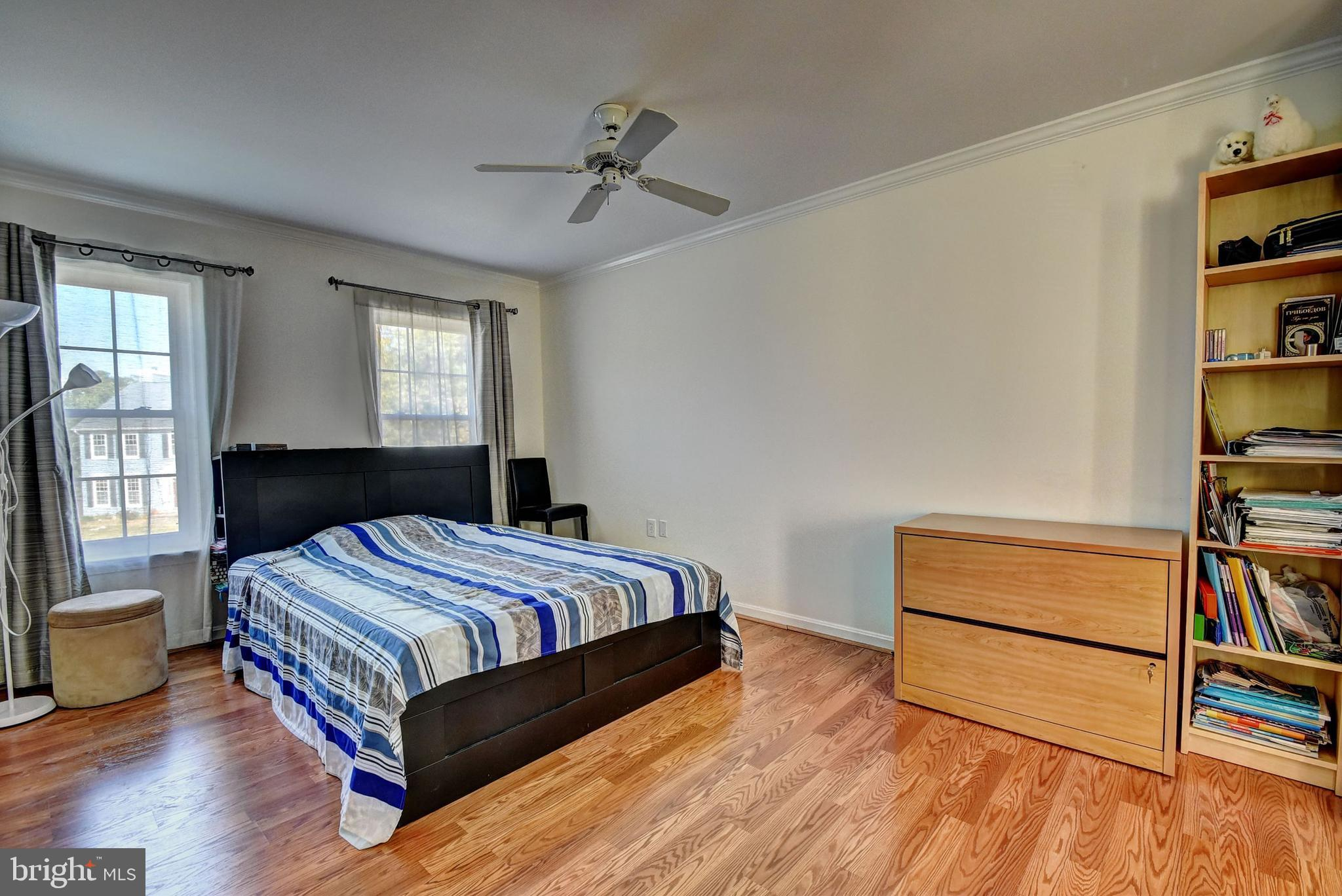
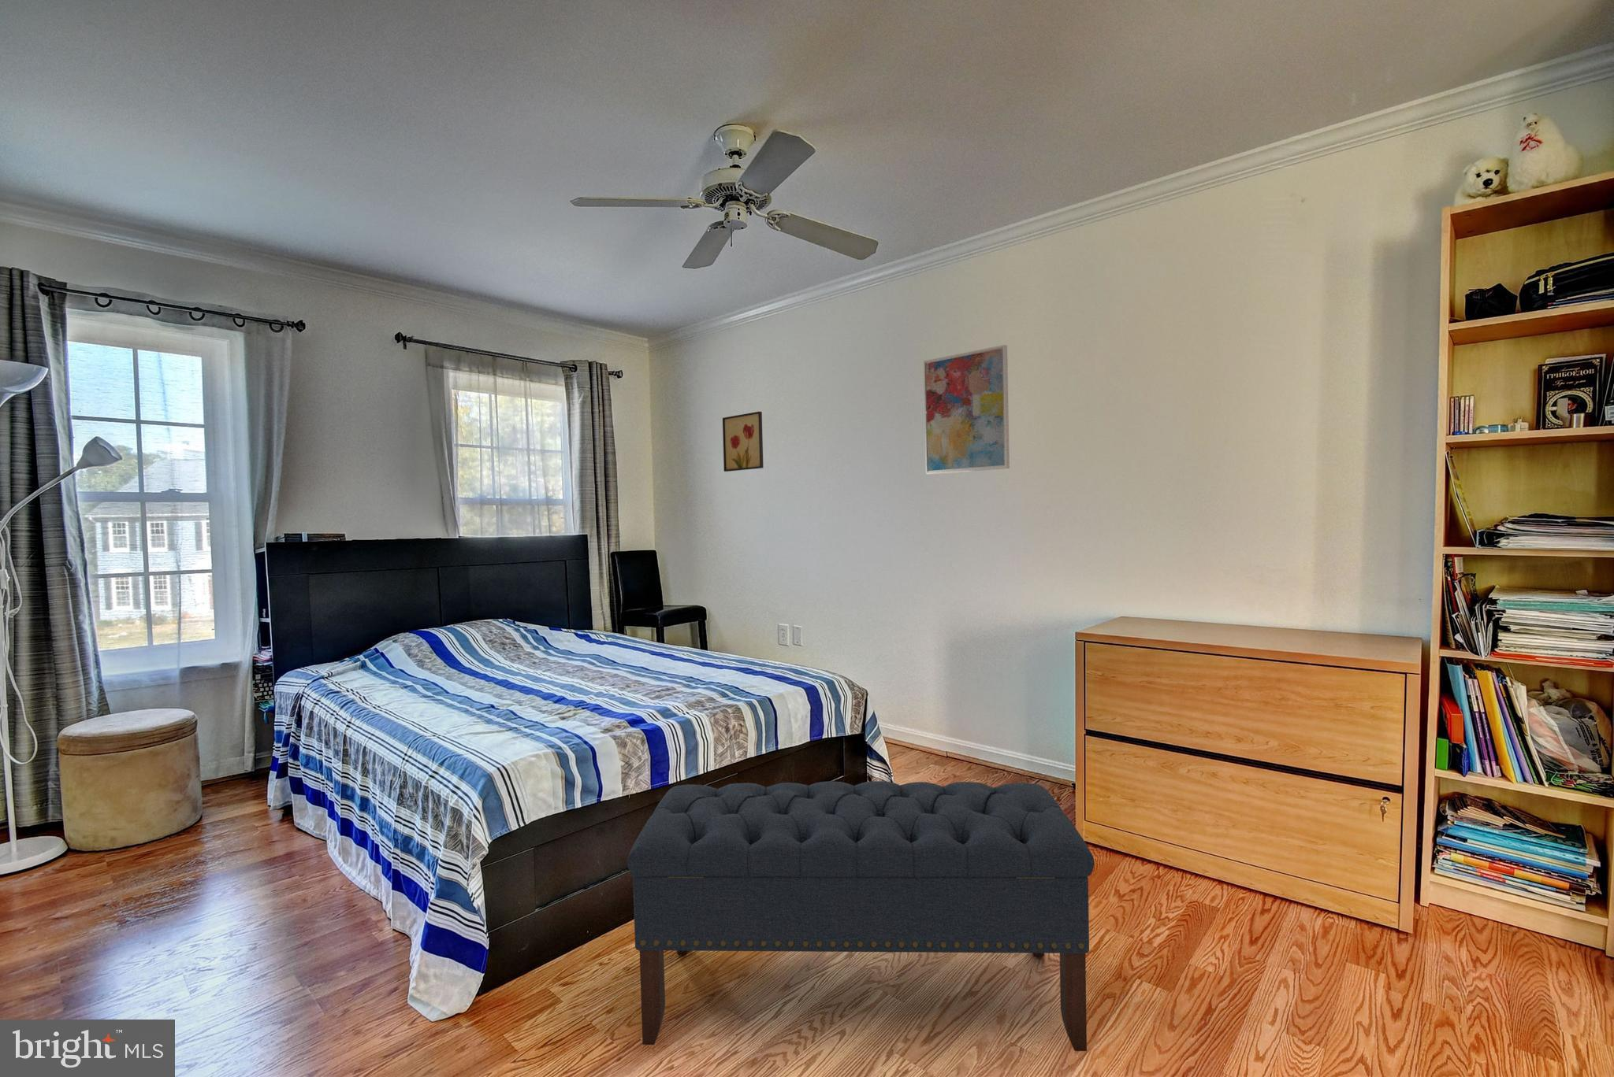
+ bench (856, 898)
+ wall art (743, 441)
+ wall art (965, 412)
